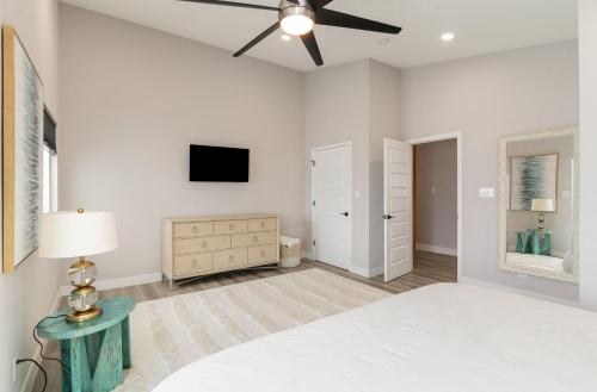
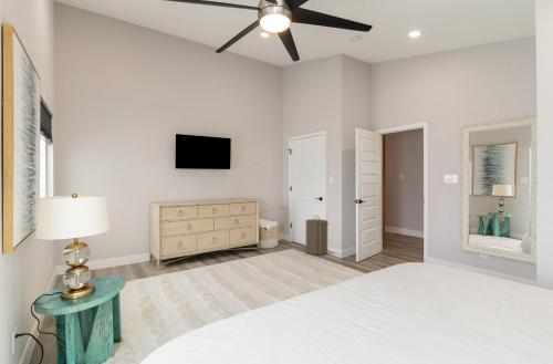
+ laundry hamper (316, 233)
